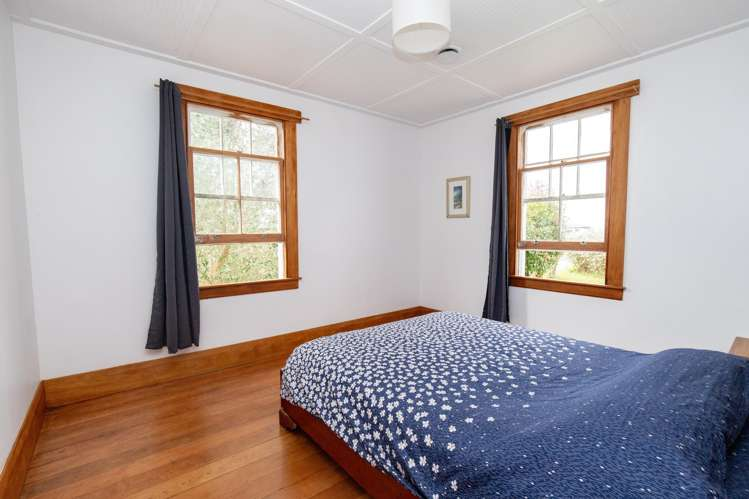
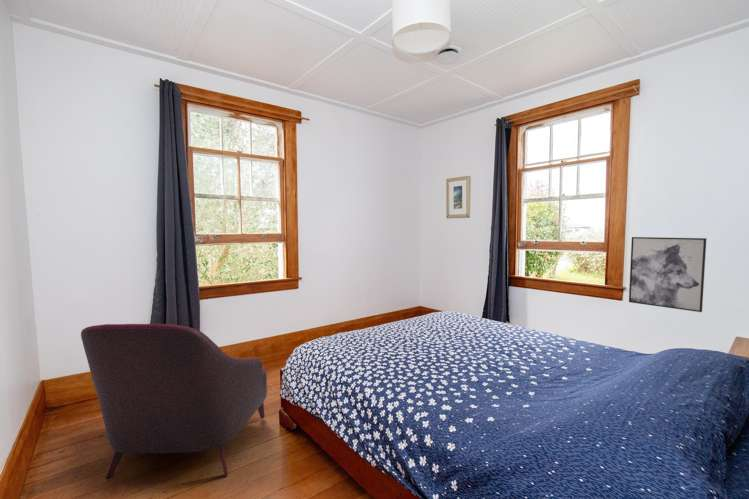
+ wall art (665, 272)
+ armchair (183, 379)
